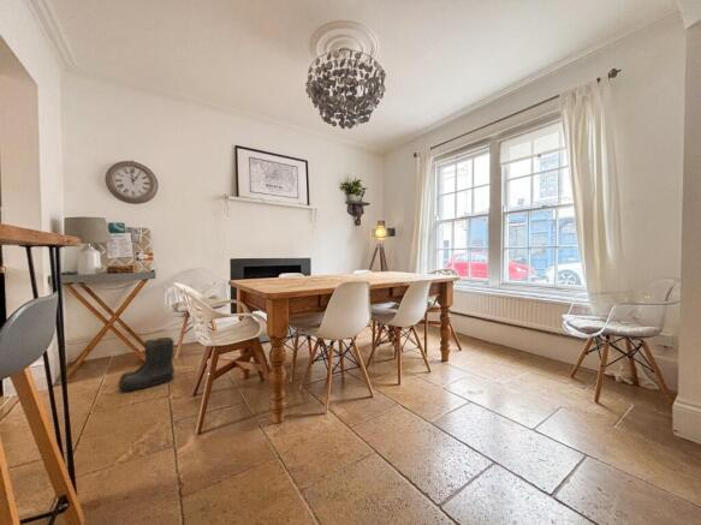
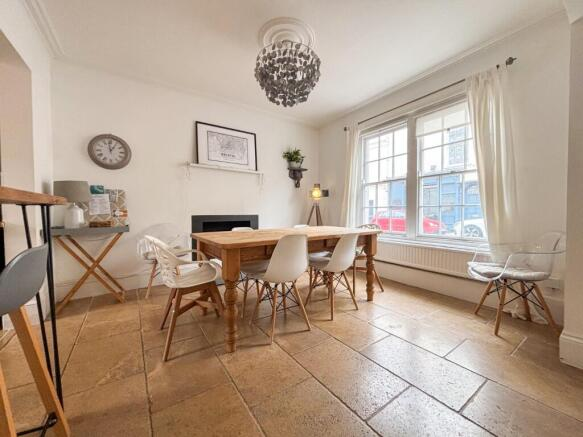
- boots (147, 362)
